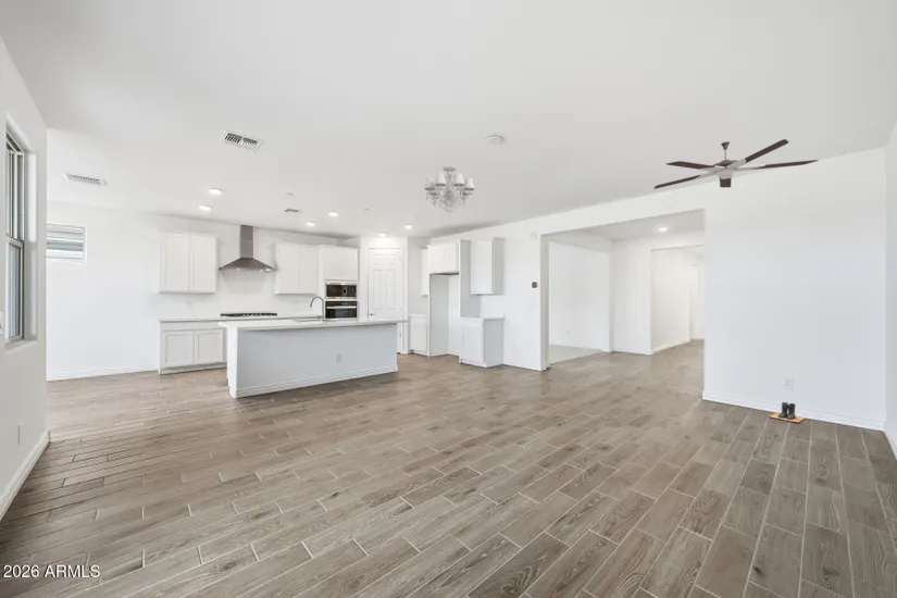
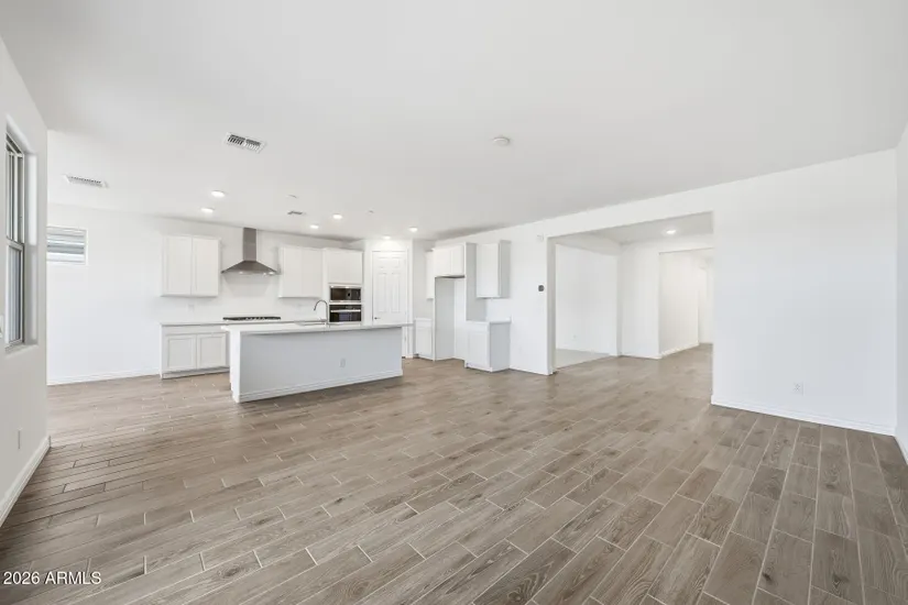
- ceiling fan (726, 162)
- chandelier (449, 192)
- boots (786, 410)
